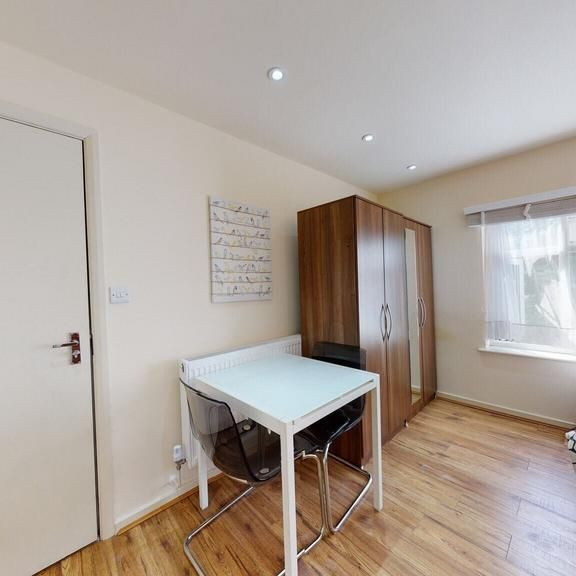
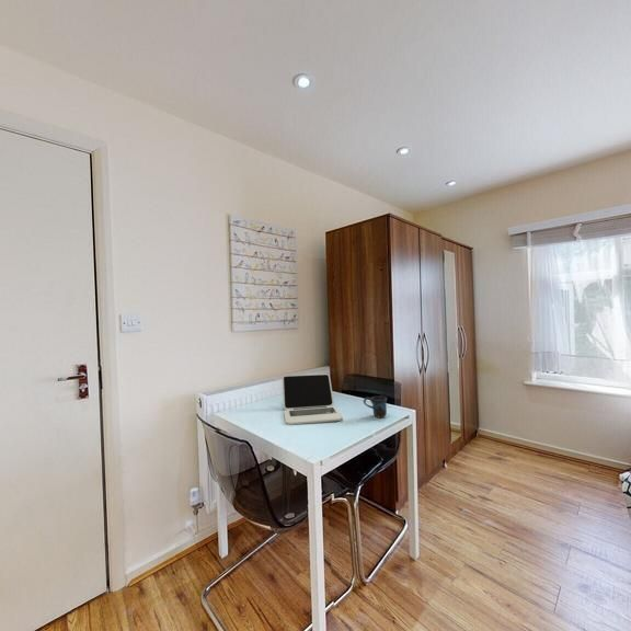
+ mug (376, 405)
+ laptop (310, 395)
